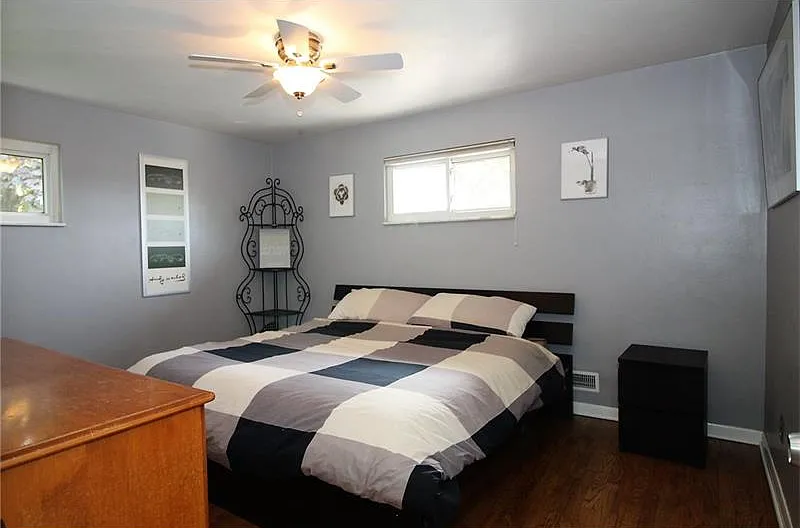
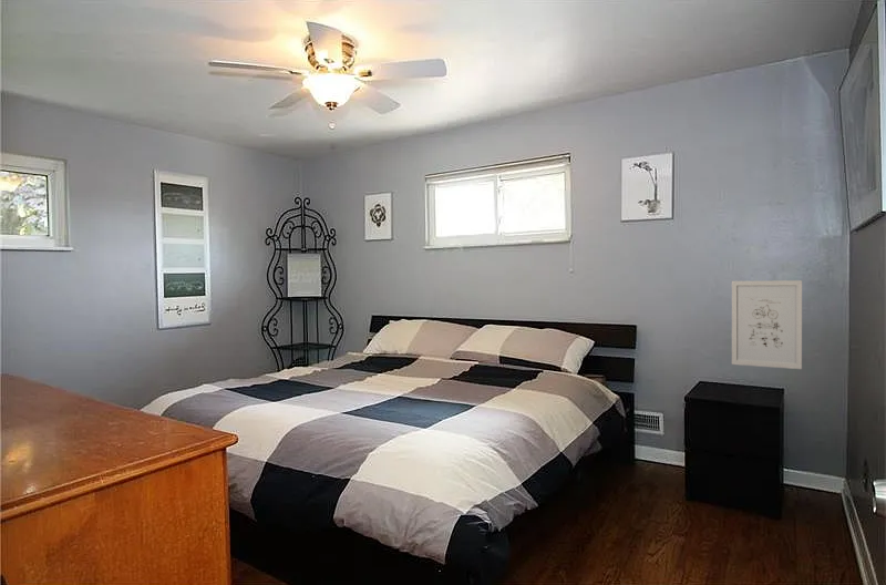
+ wall art (765, 324)
